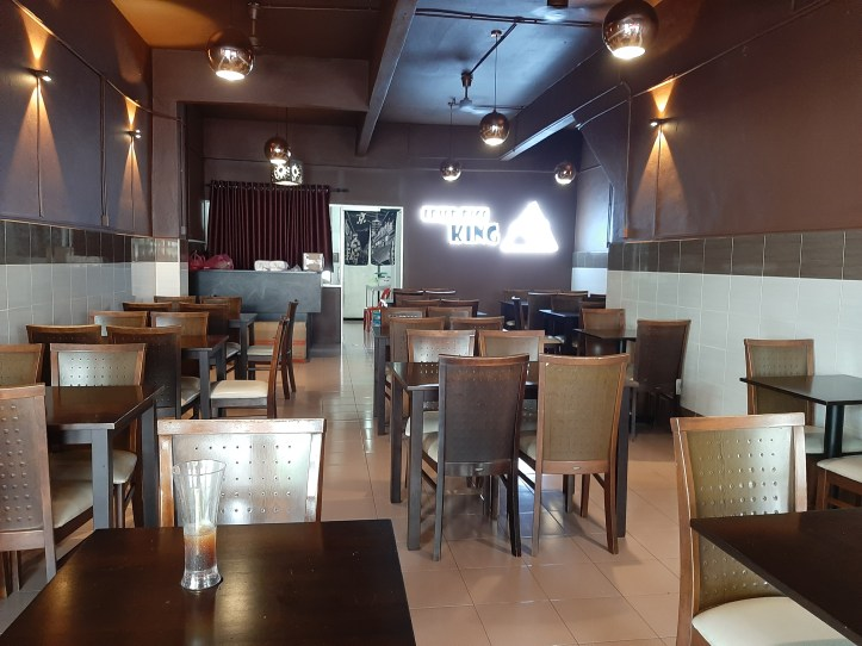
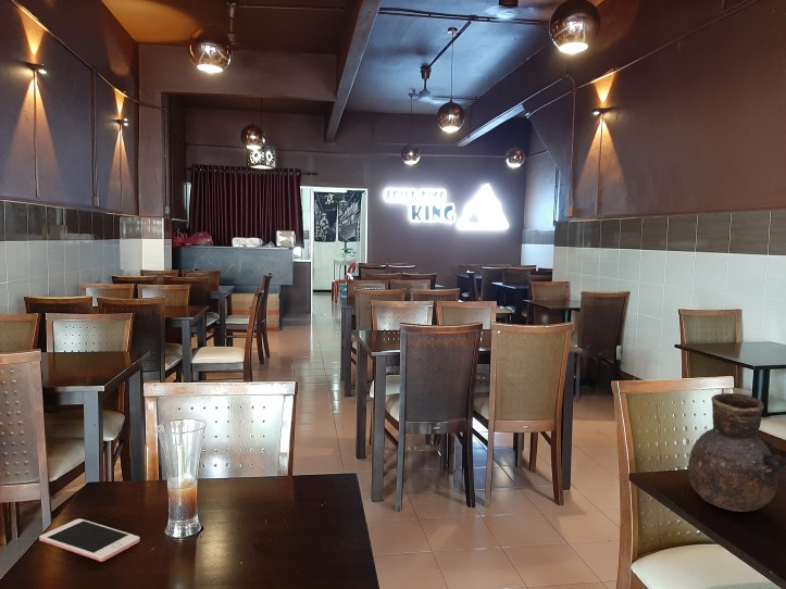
+ vase (733, 450)
+ cell phone (89, 538)
